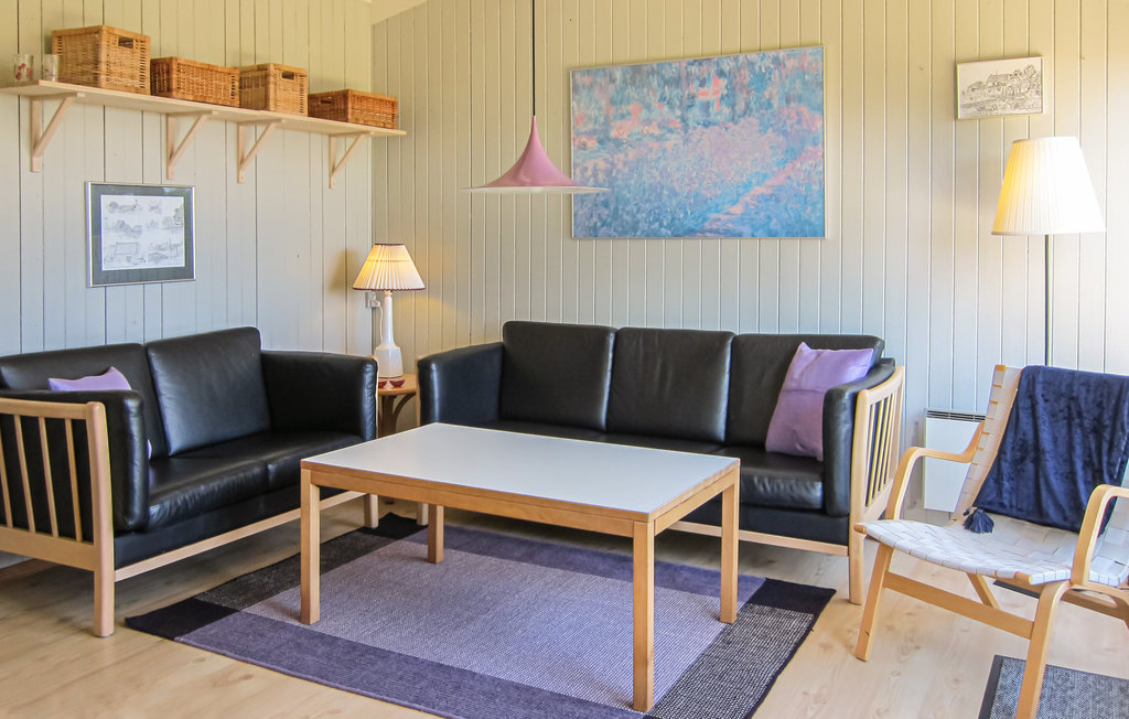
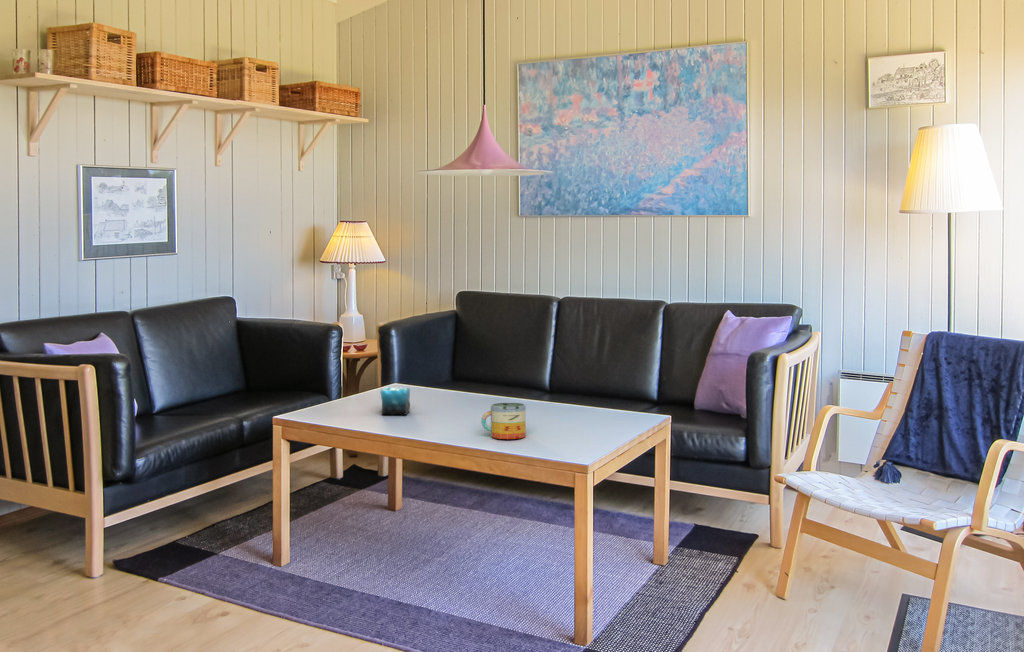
+ mug (503, 420)
+ candle (395, 395)
